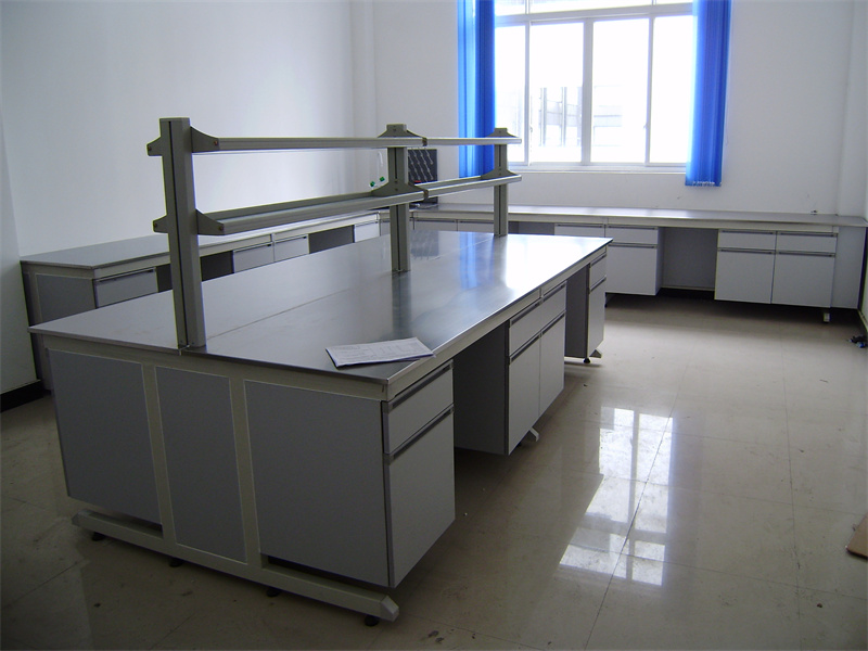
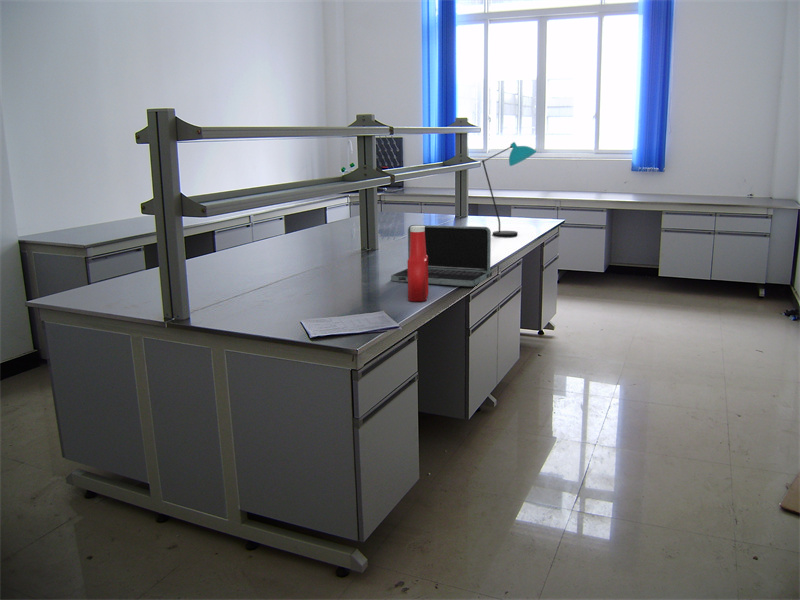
+ desk lamp (492, 193)
+ laptop (439, 253)
+ soap bottle (417, 262)
